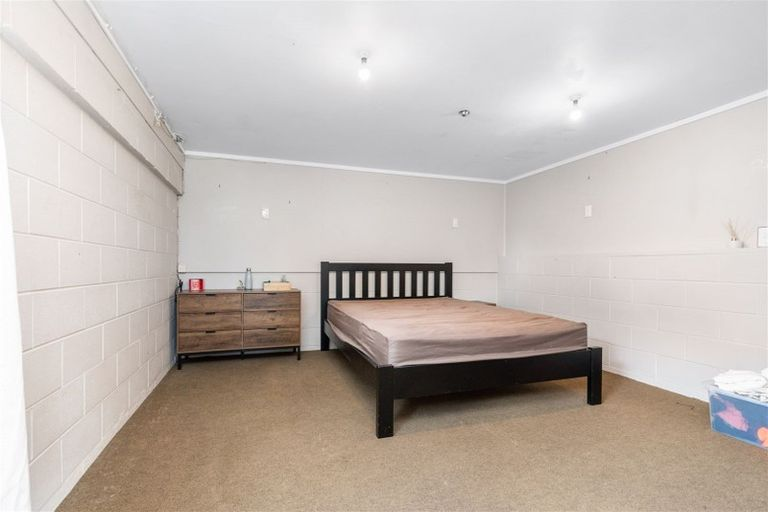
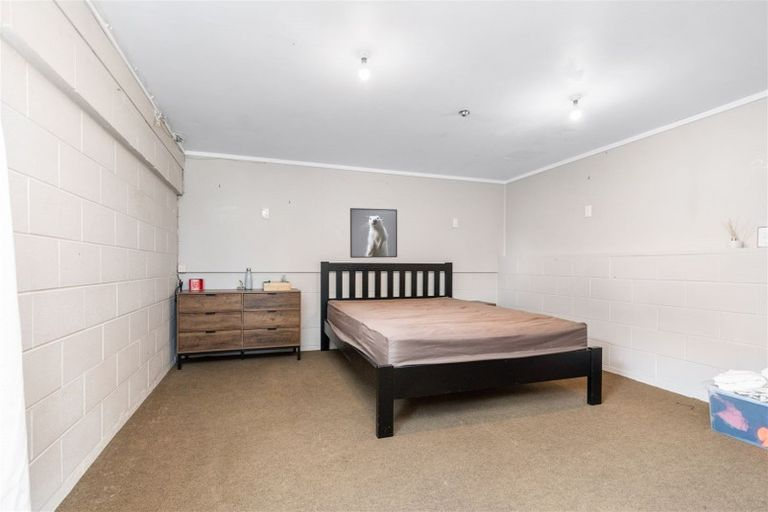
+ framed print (374, 233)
